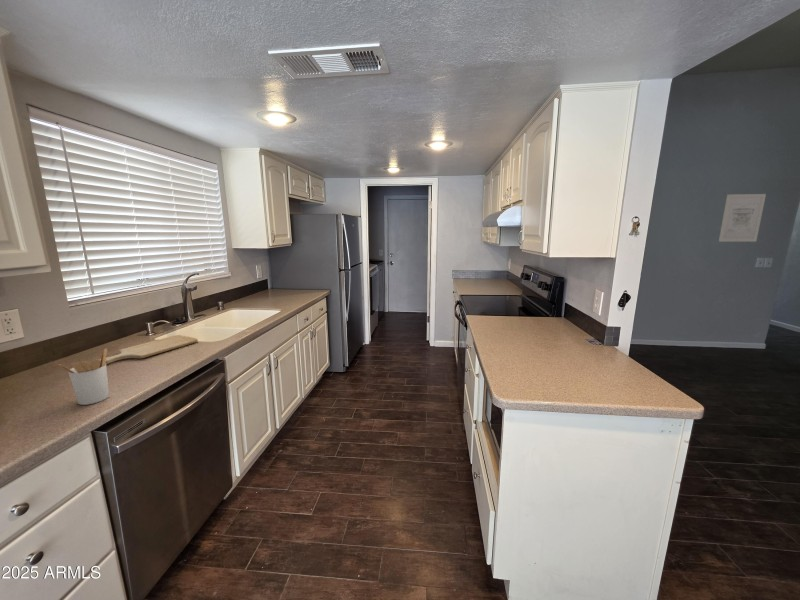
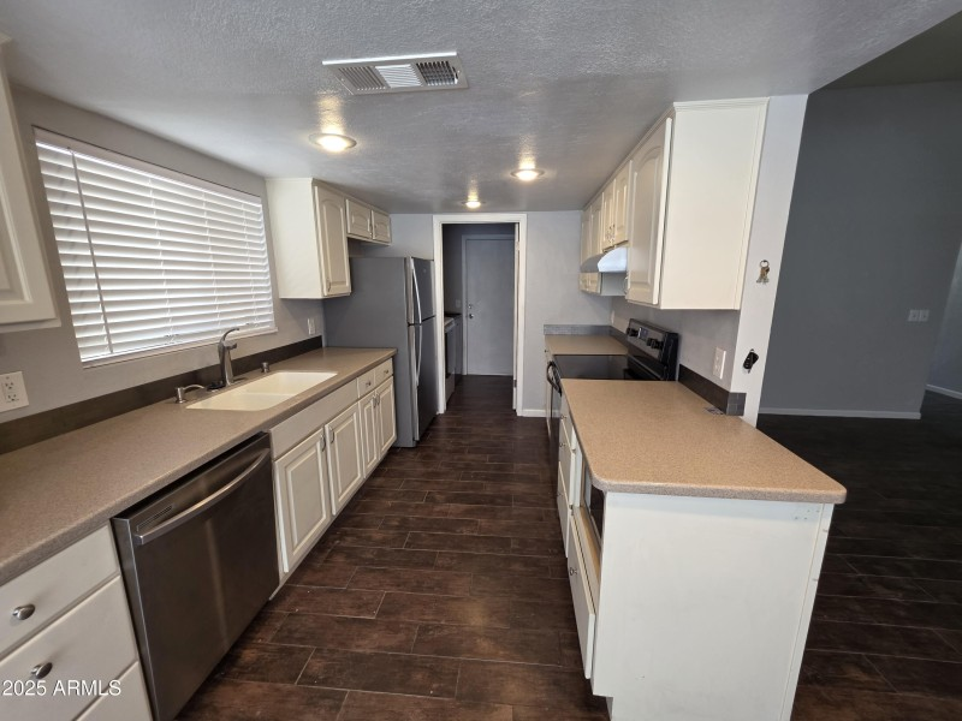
- utensil holder (89, 377)
- chopping board (148, 349)
- wall art (741, 218)
